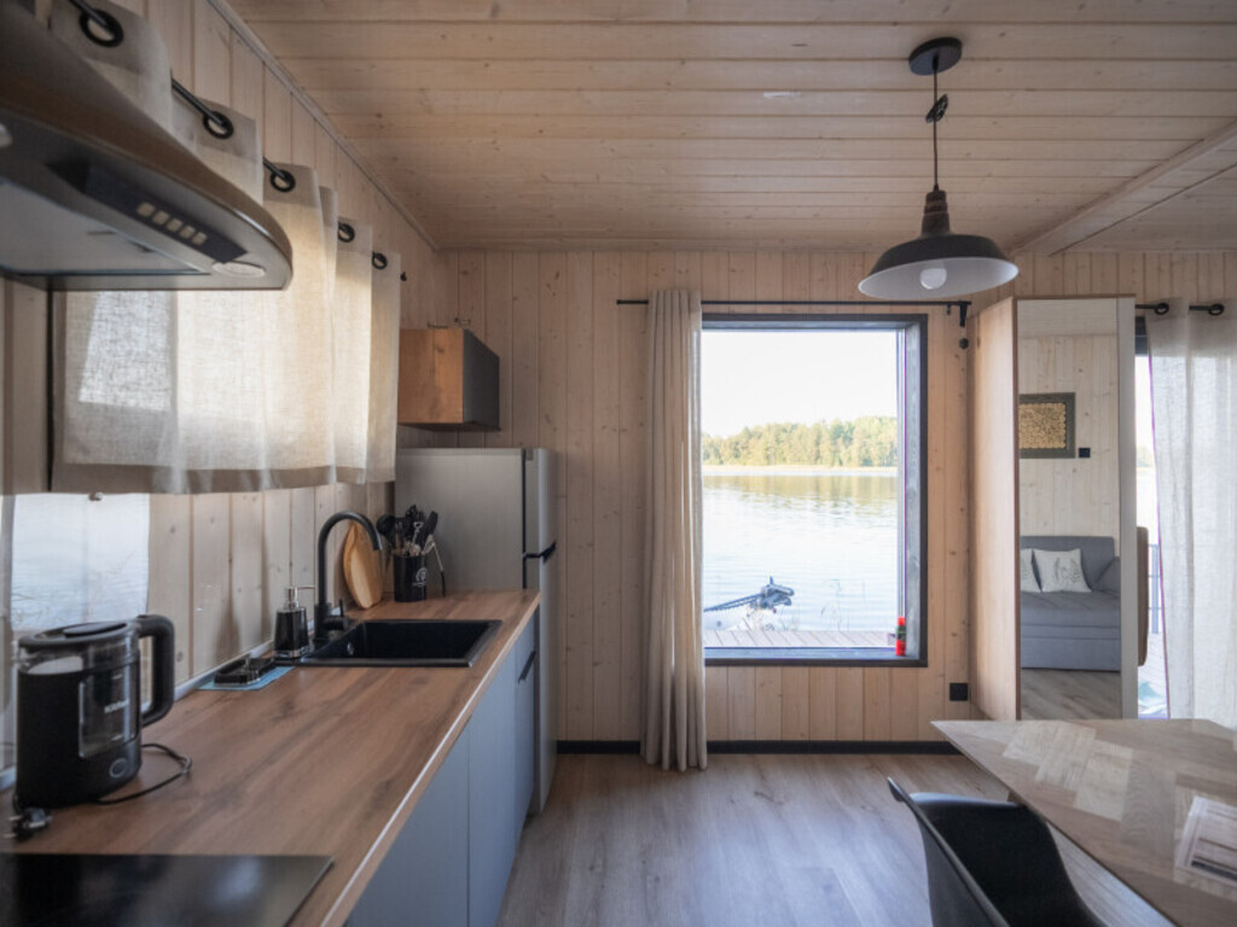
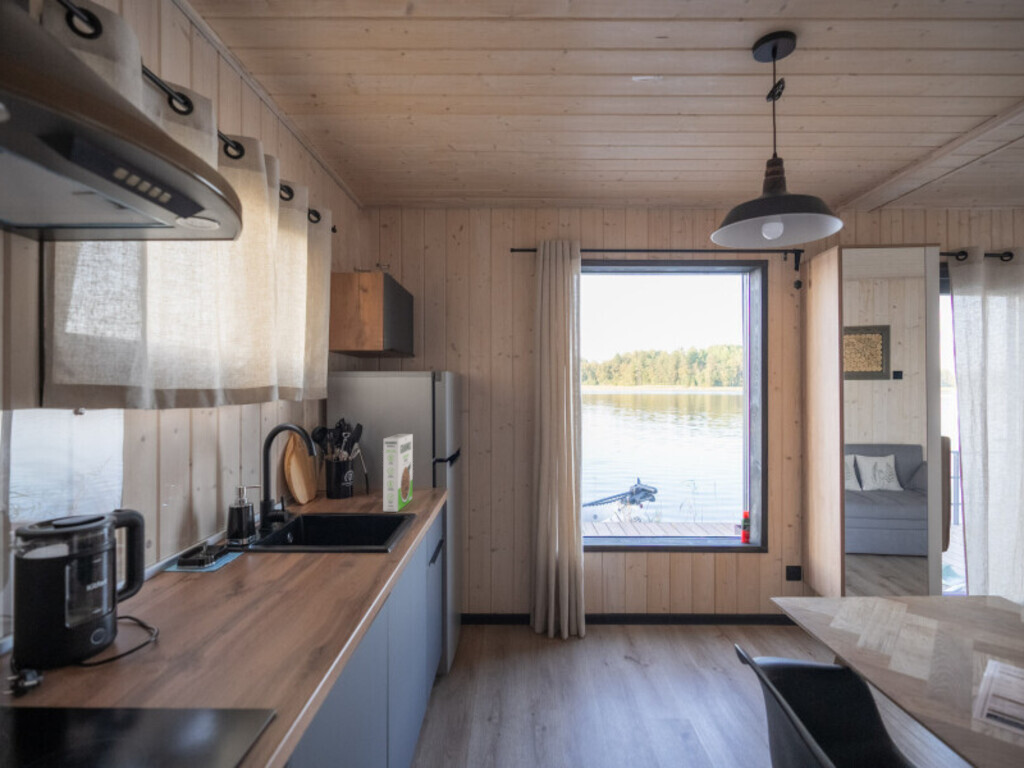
+ cereal box (398, 470)
